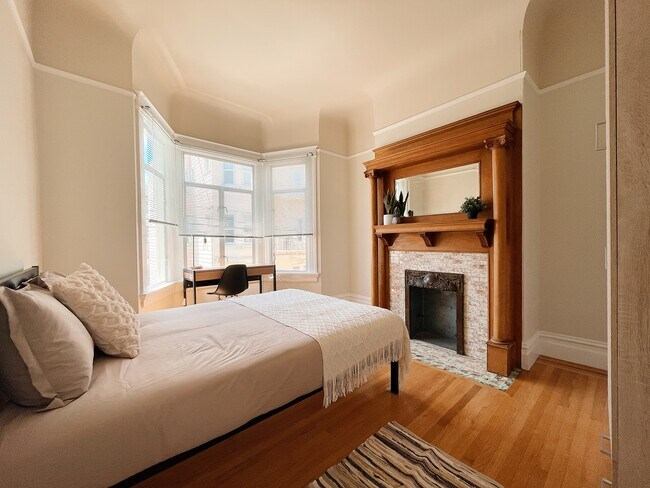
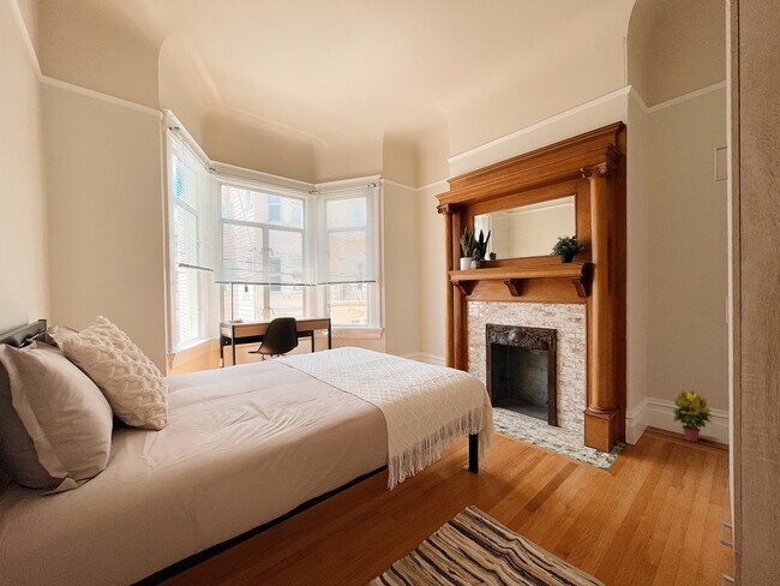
+ potted plant (691, 415)
